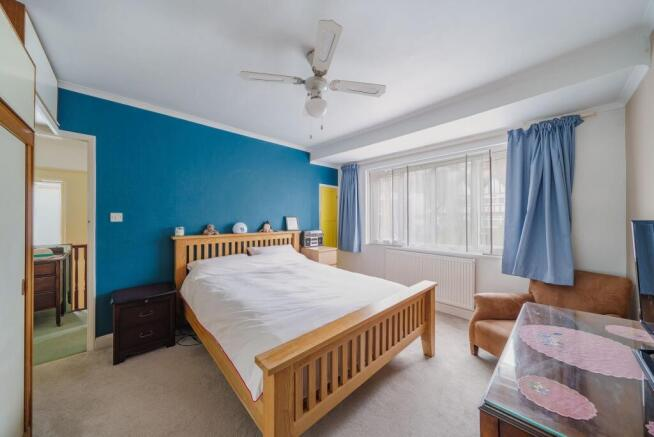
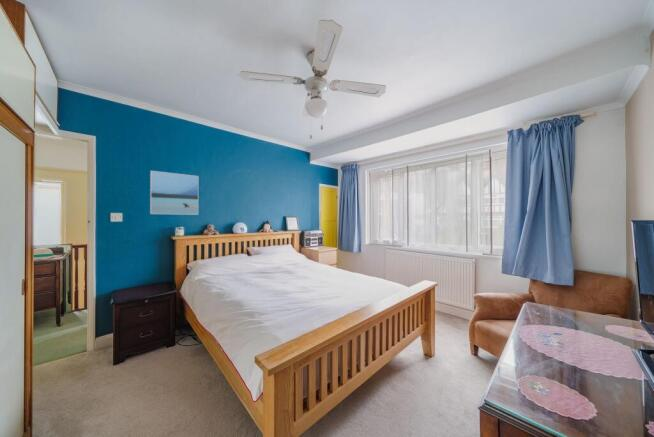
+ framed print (175, 194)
